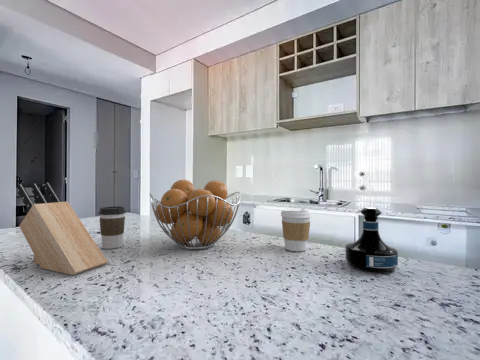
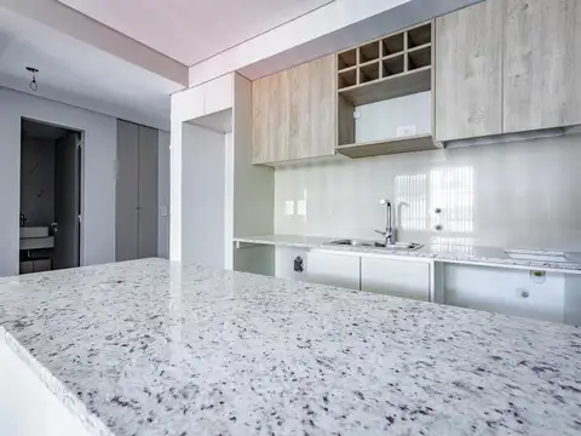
- coffee cup (295, 228)
- fruit basket (196, 212)
- coffee cup (112, 227)
- tequila bottle (370, 236)
- knife block (58, 223)
